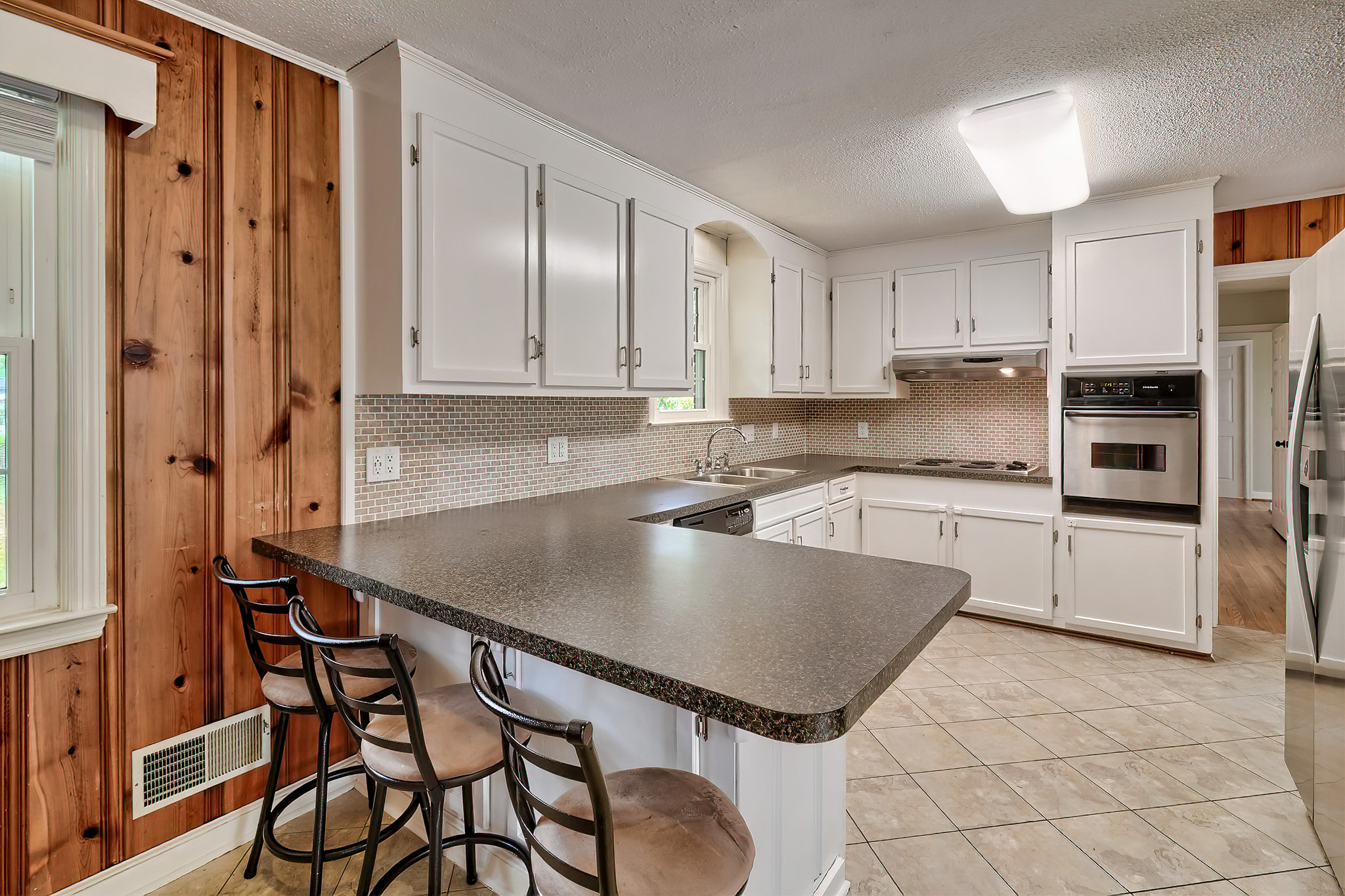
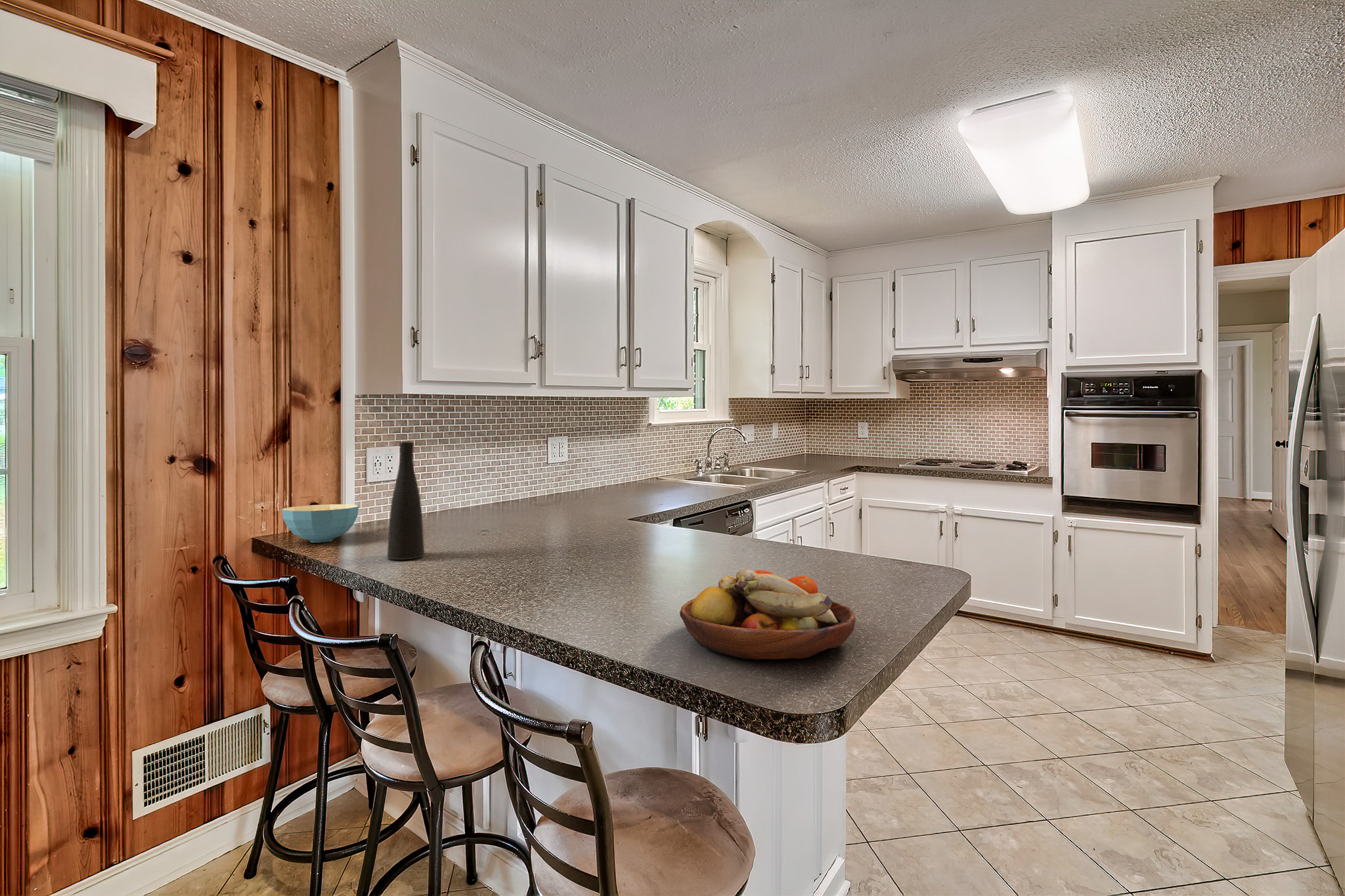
+ fruit bowl (768, 603)
+ vase (405, 499)
+ cereal bowl (321, 524)
